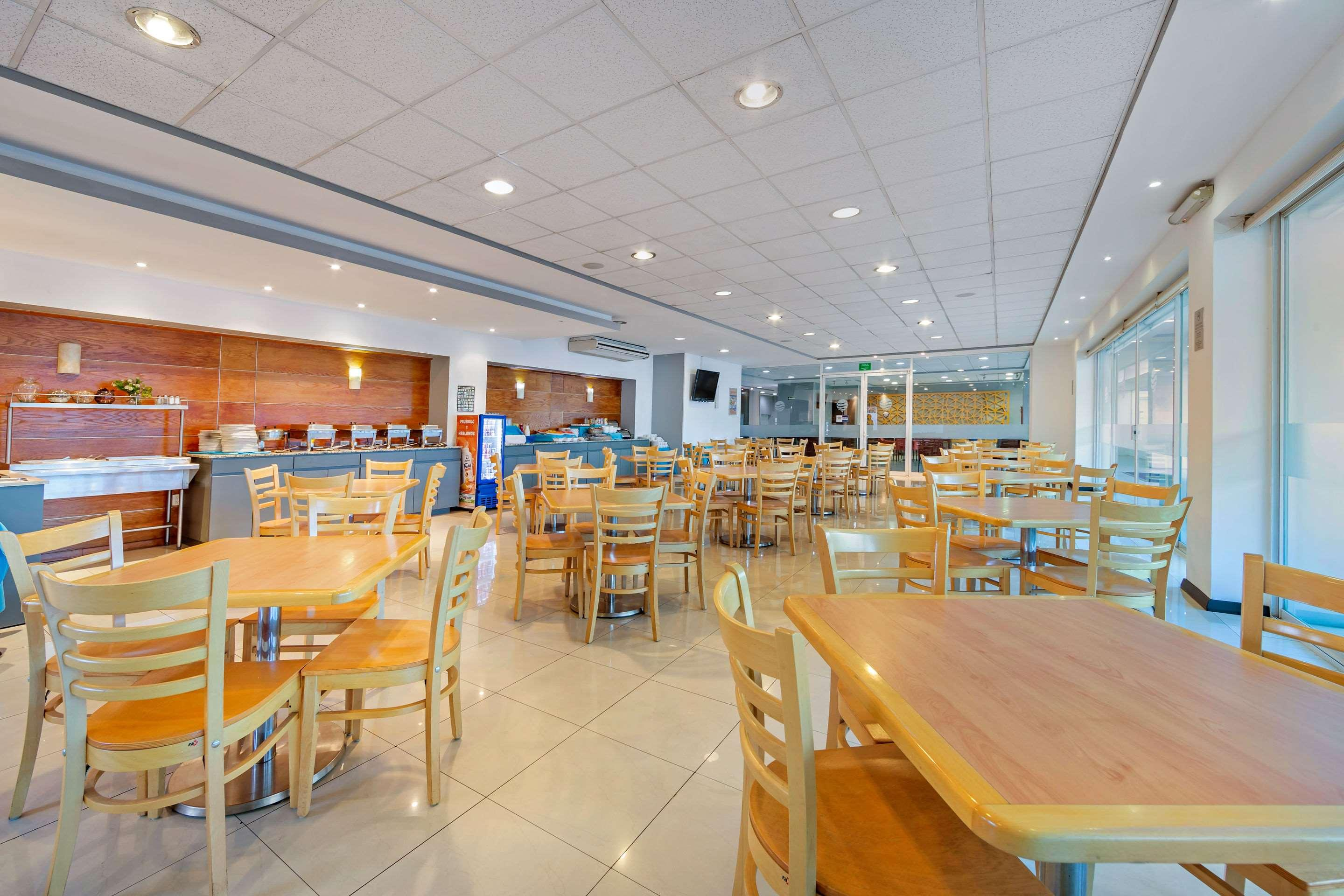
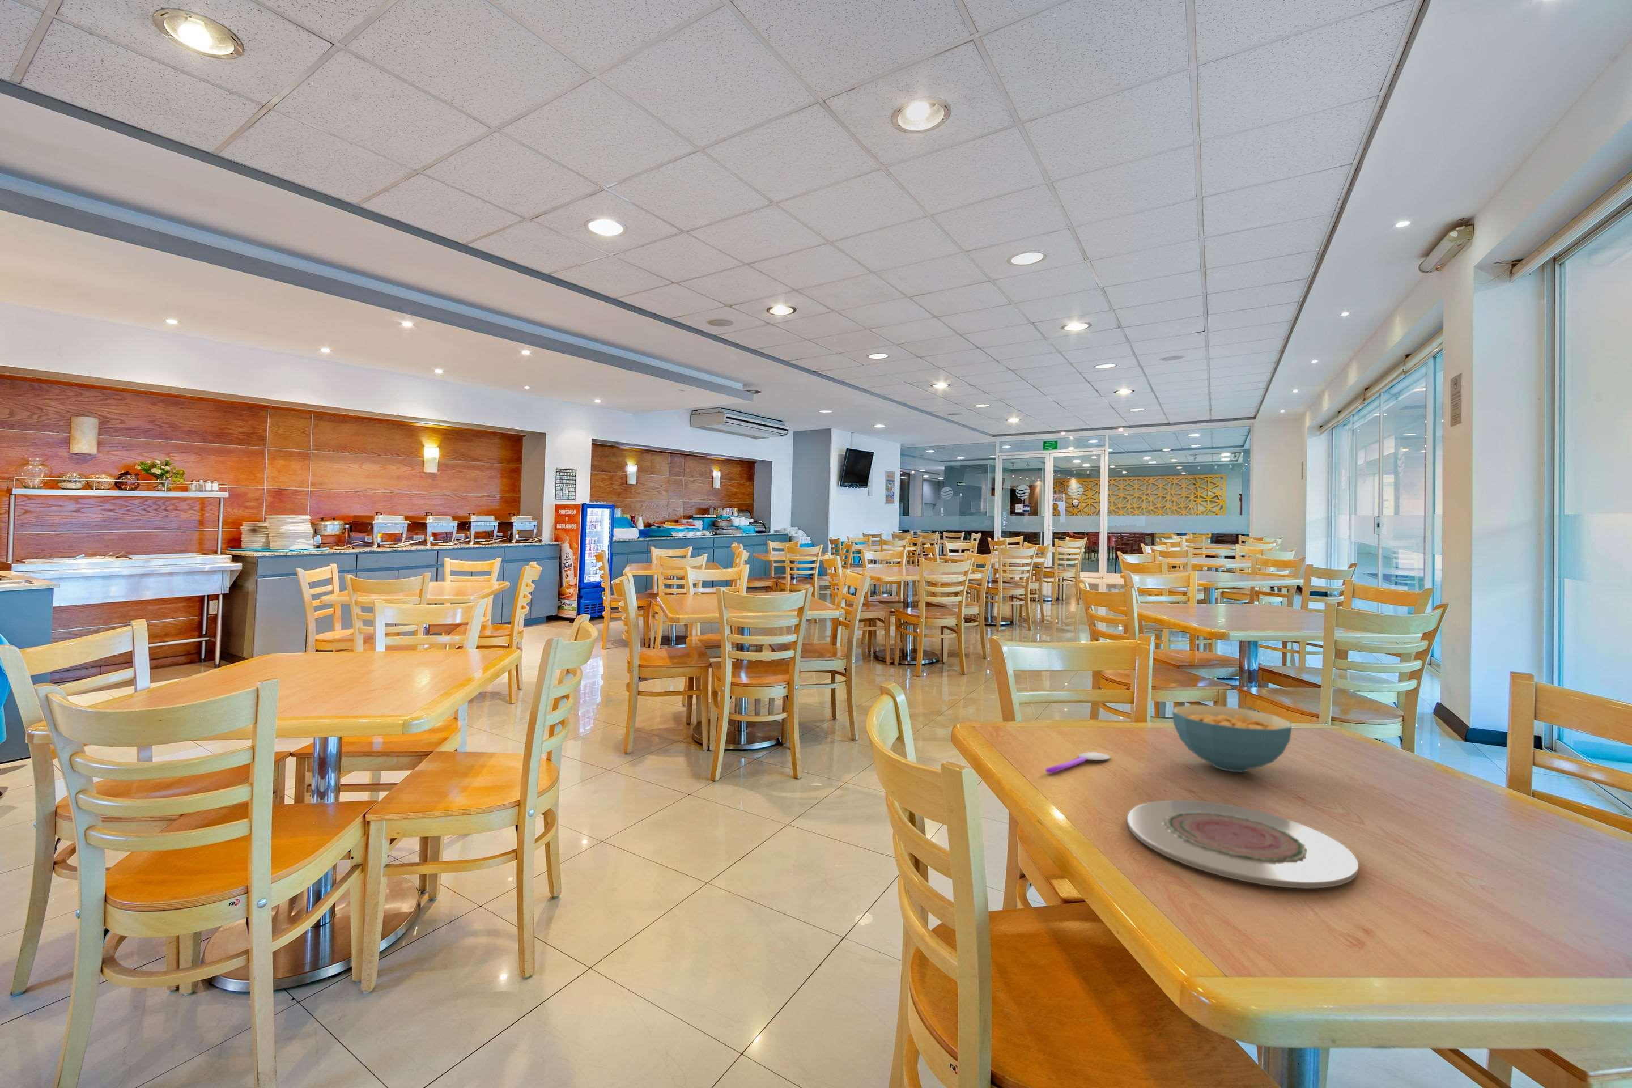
+ spoon (1077, 760)
+ cereal bowl (1230, 741)
+ plate (1234, 837)
